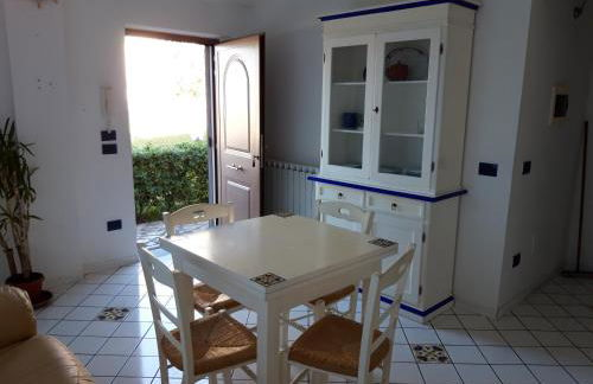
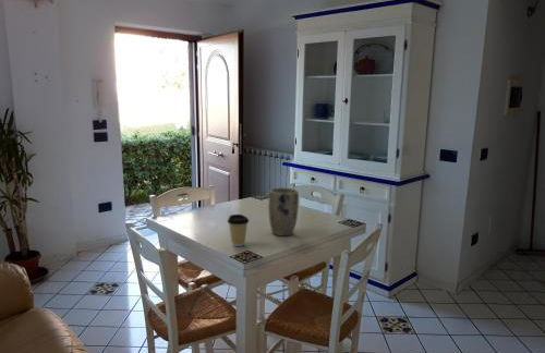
+ coffee cup (238, 230)
+ plant pot (282, 211)
